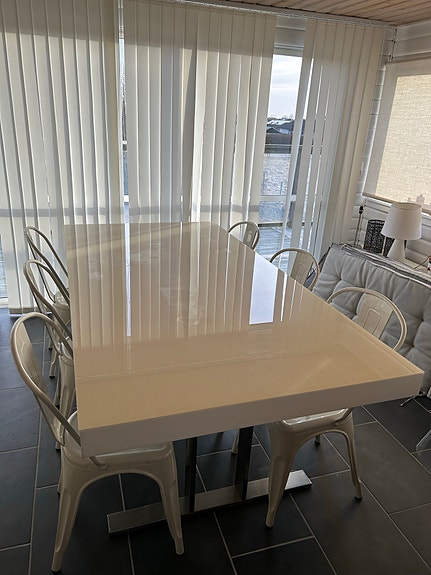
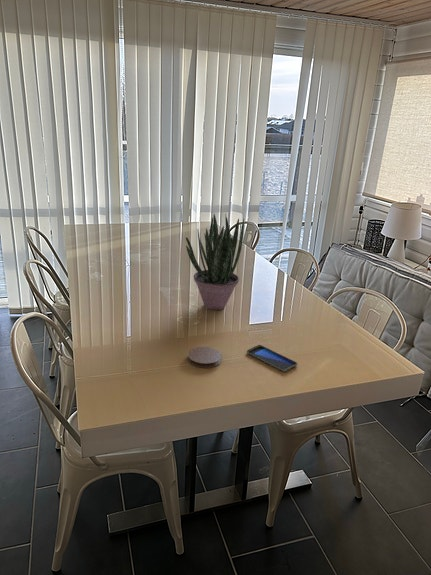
+ coaster (204, 356)
+ smartphone (271, 357)
+ potted plant (215, 260)
